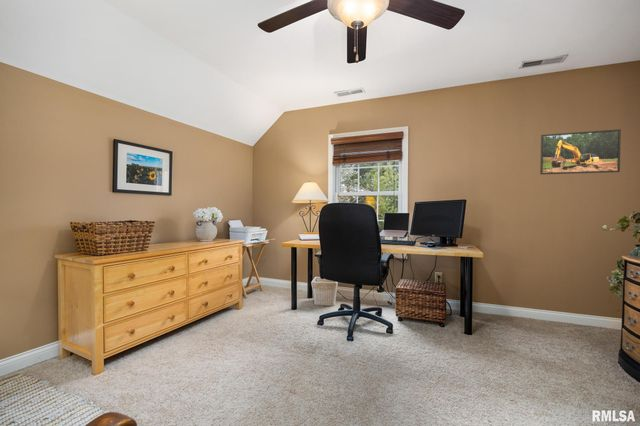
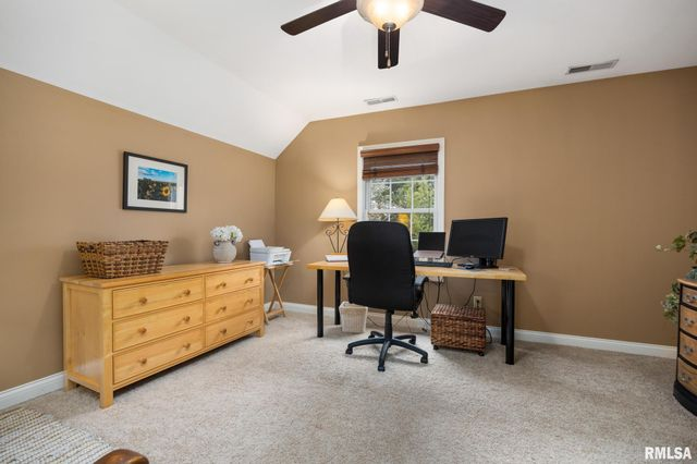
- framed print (578, 152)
